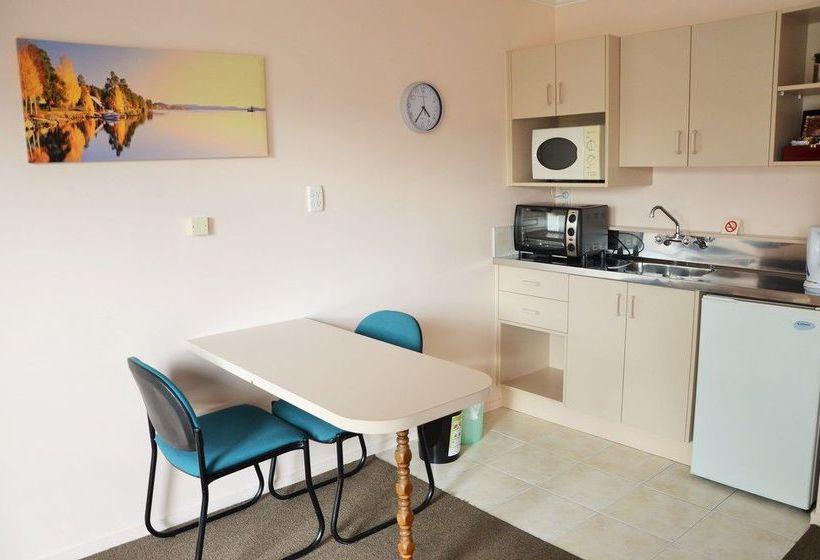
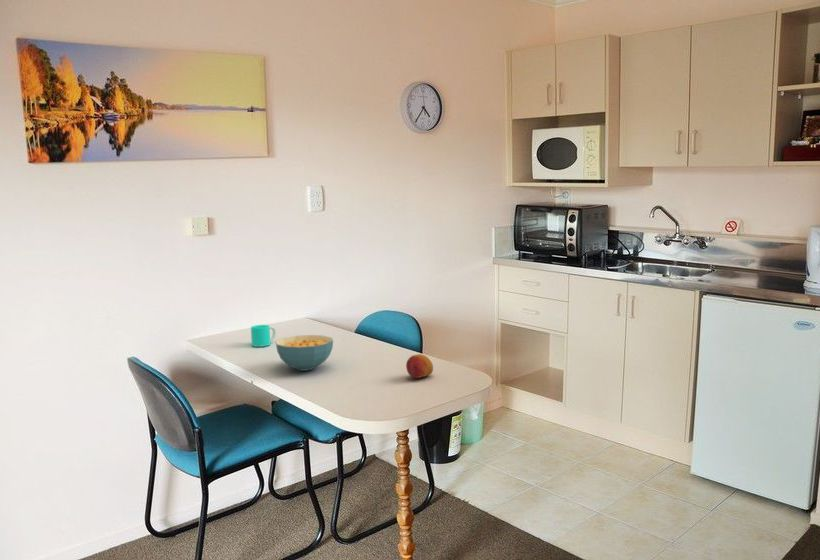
+ cereal bowl (304, 354)
+ fruit (419, 365)
+ cup (264, 335)
